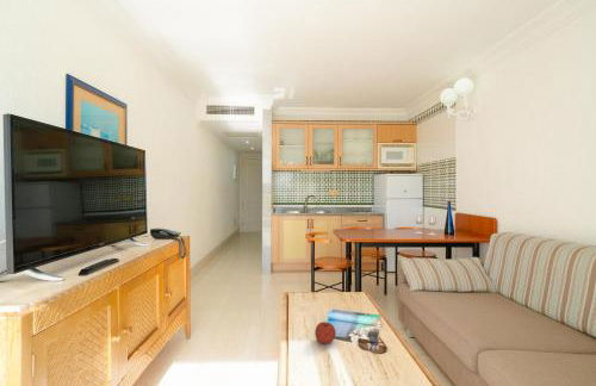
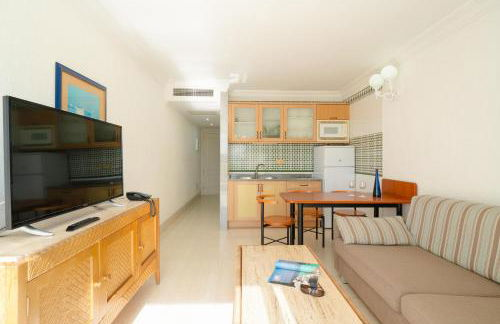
- fruit (324, 331)
